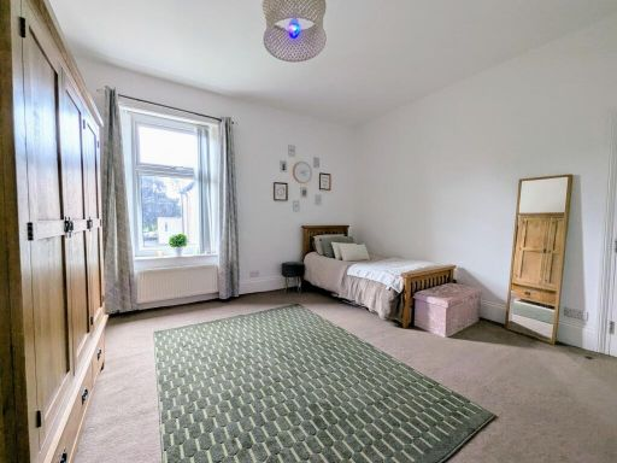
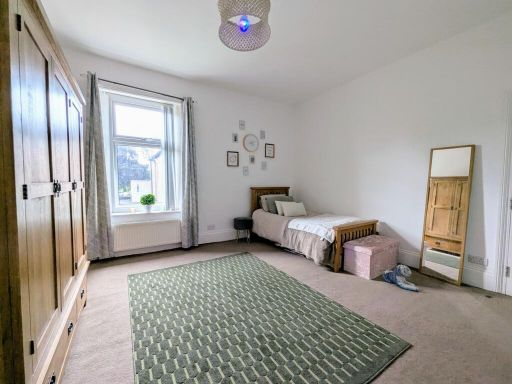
+ plush toy (400, 273)
